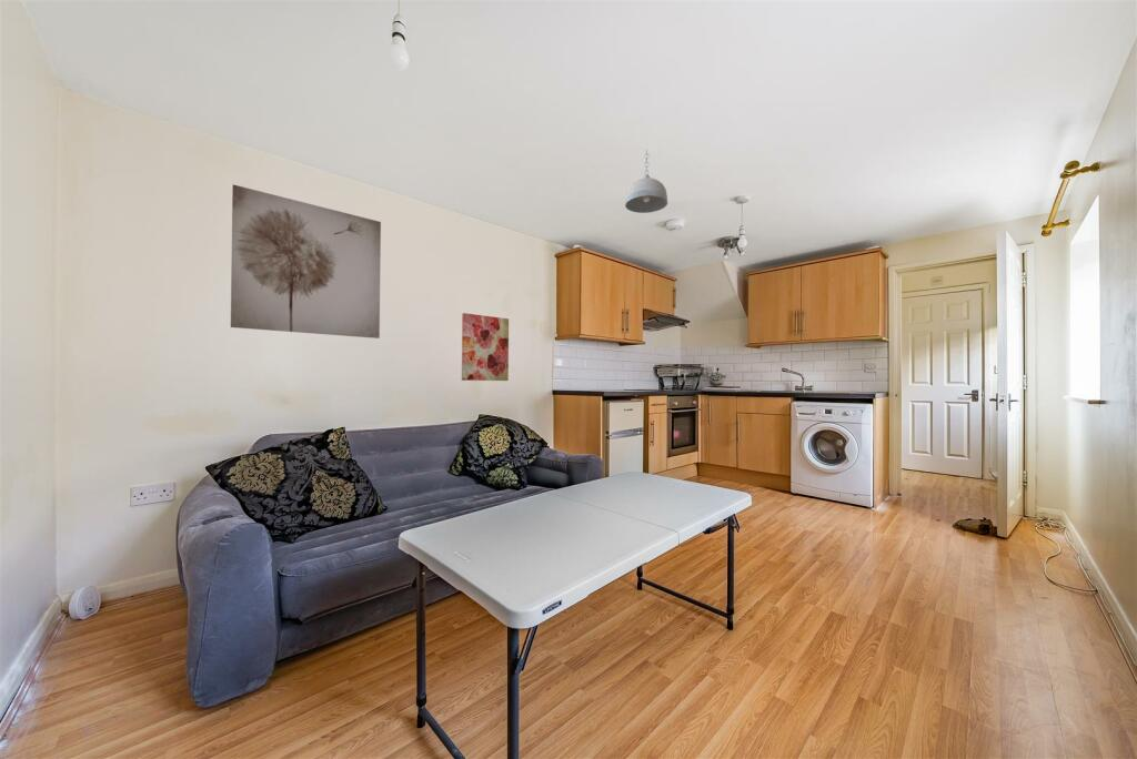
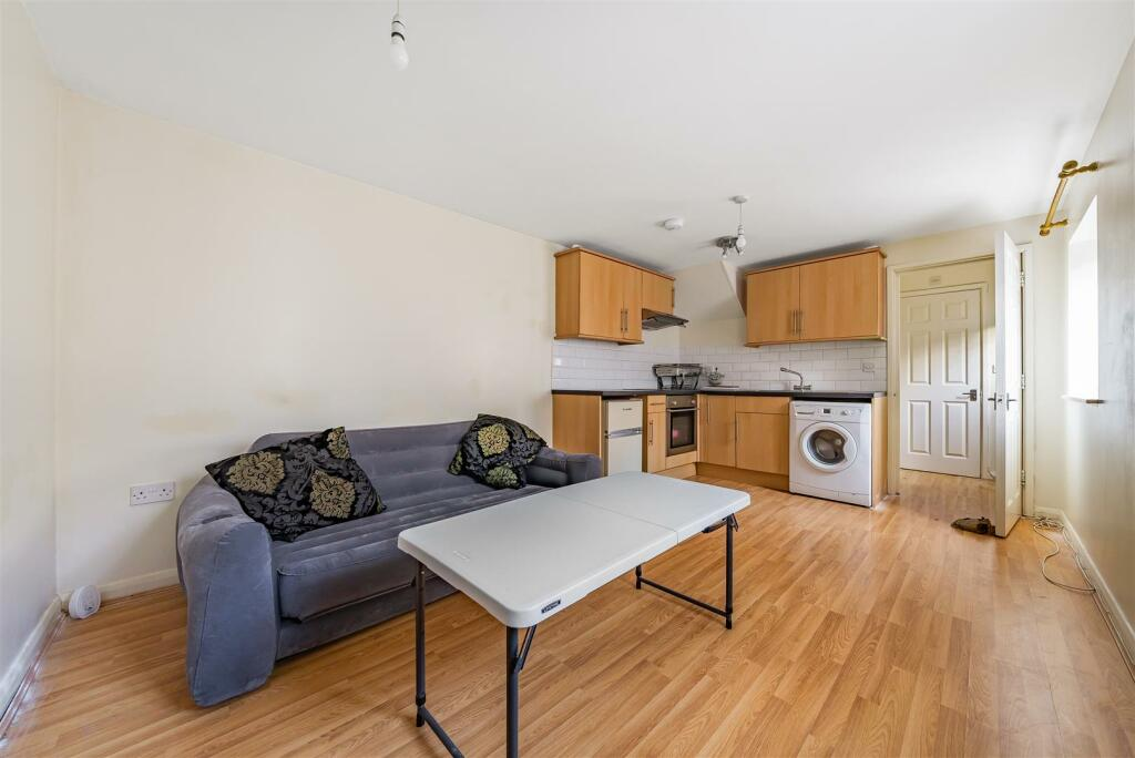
- wall art (313, 269)
- wall art (485, 347)
- pendant light (646, 176)
